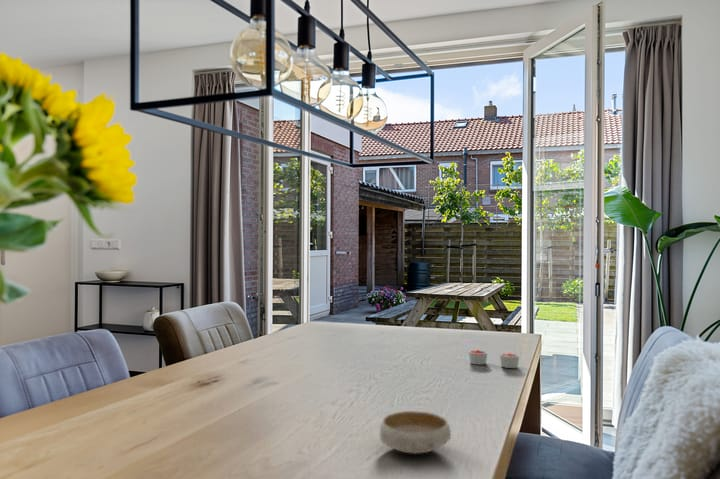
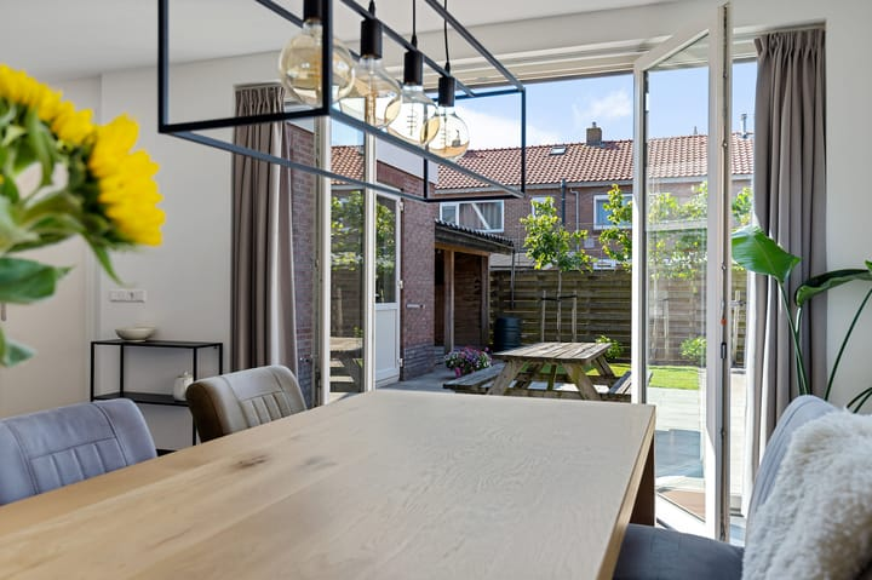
- candle (500, 358)
- bowl (414, 433)
